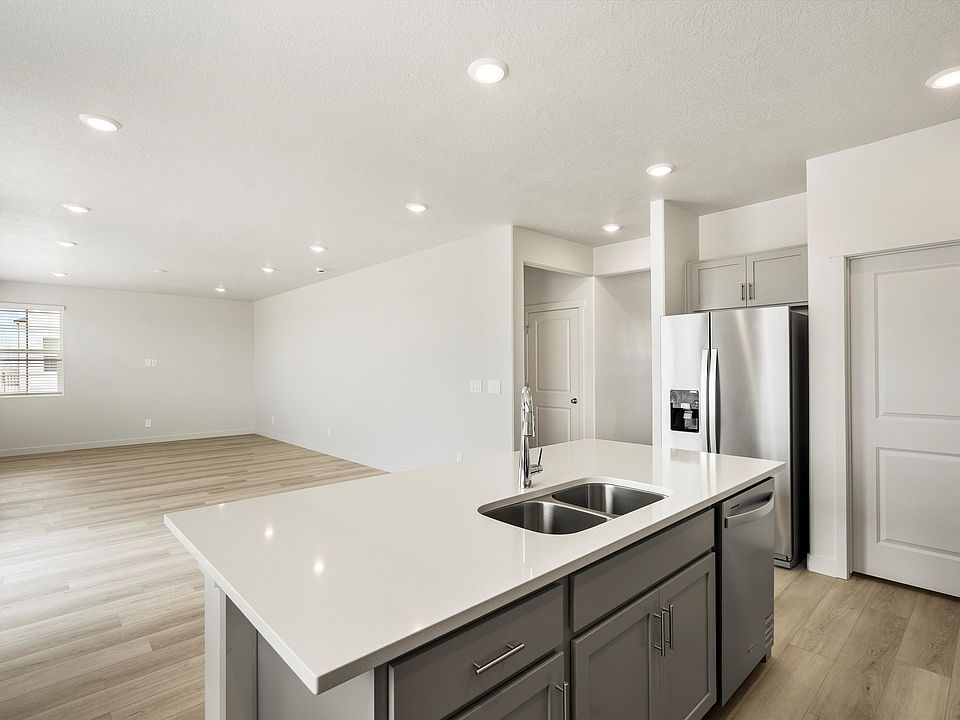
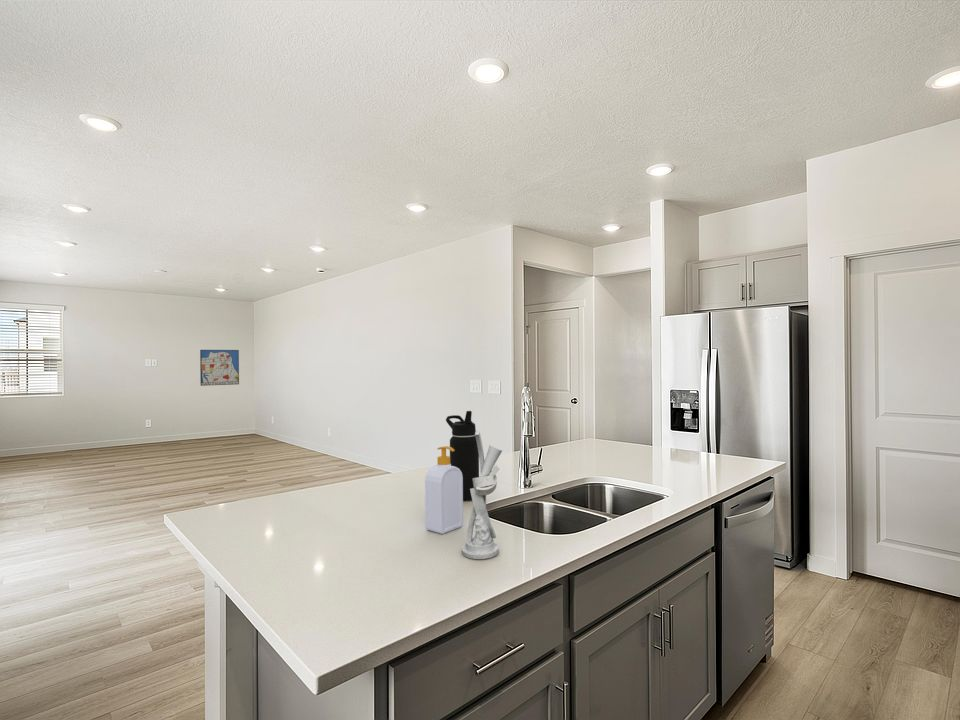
+ wall art (220, 367)
+ water bottle (462, 453)
+ soap bottle (445, 487)
+ utensil holder (480, 491)
